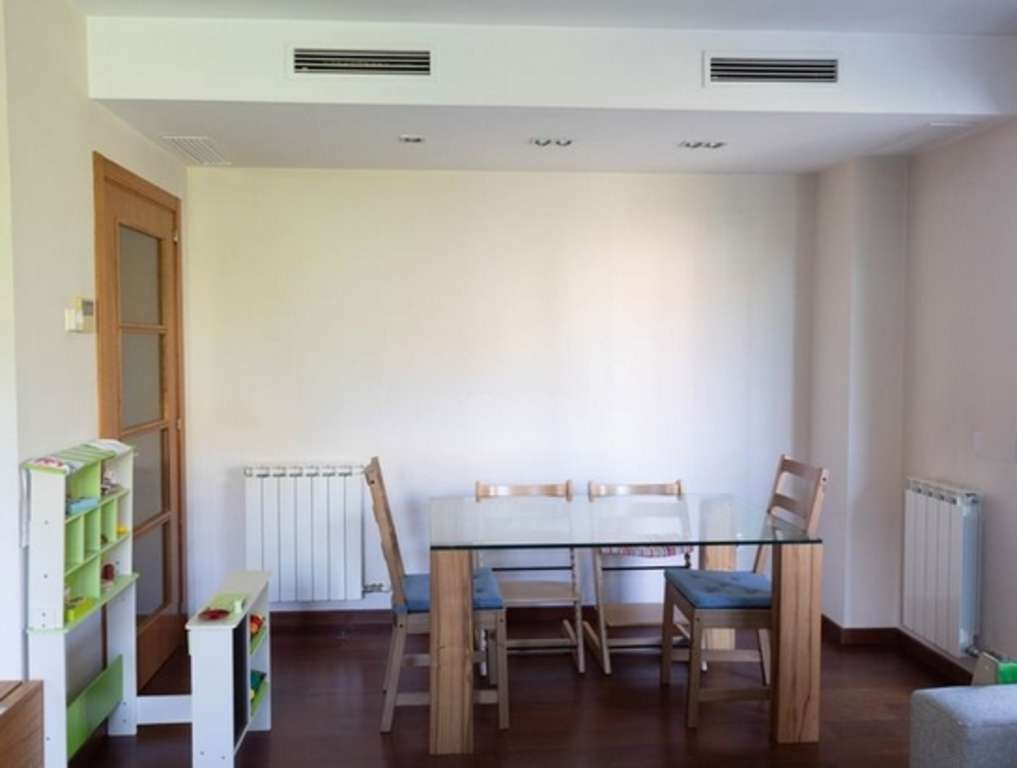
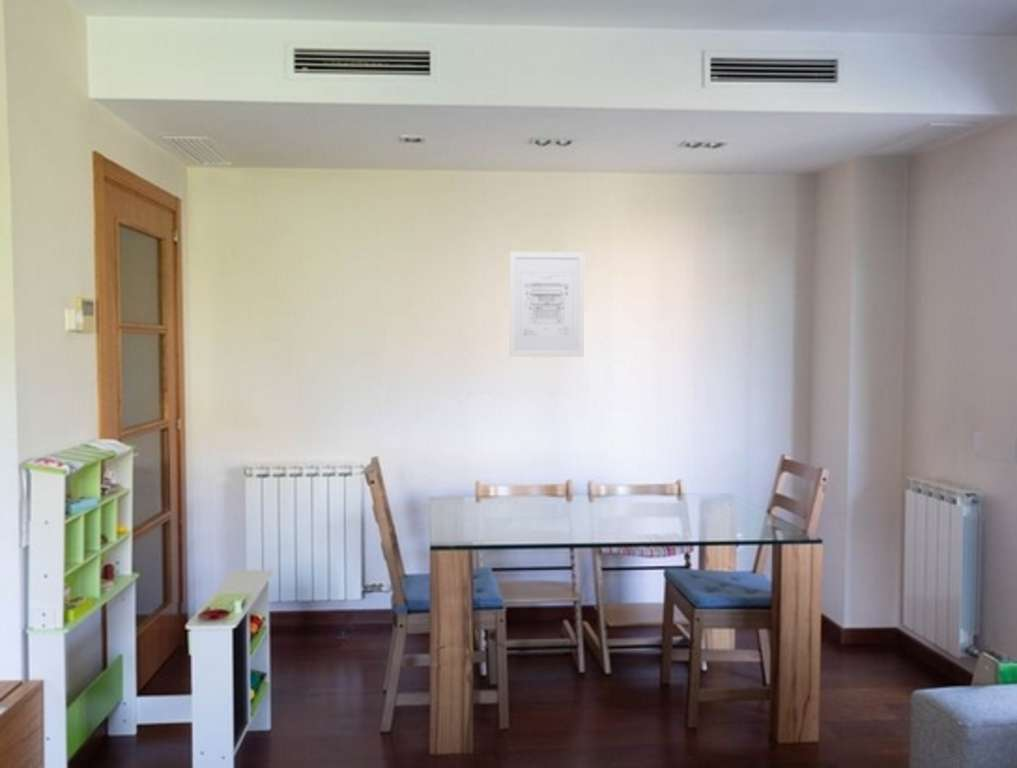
+ wall art (546, 304)
